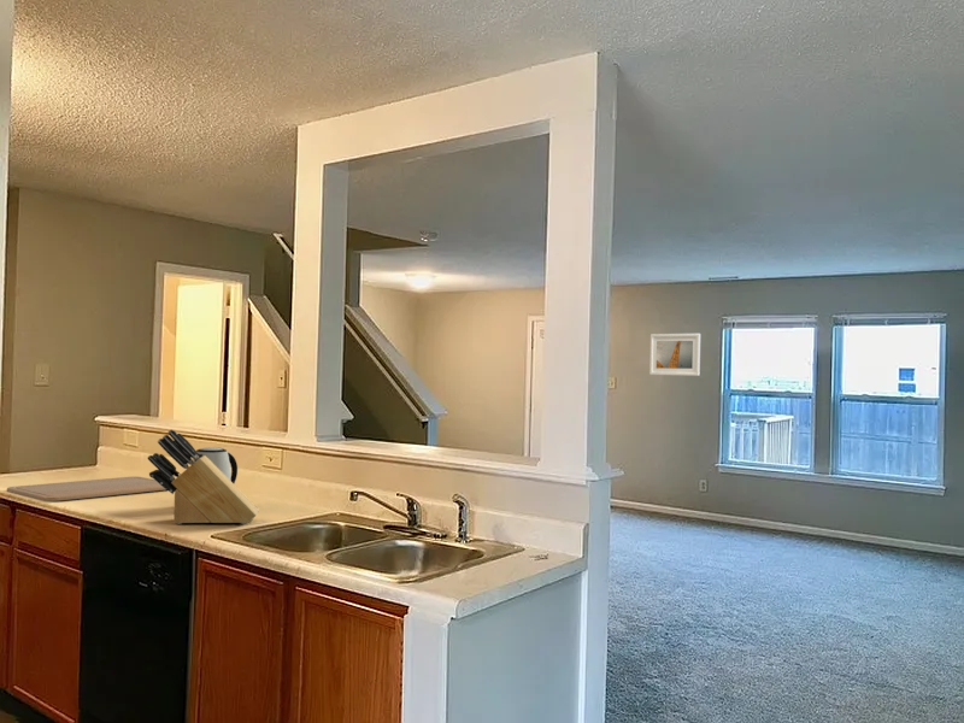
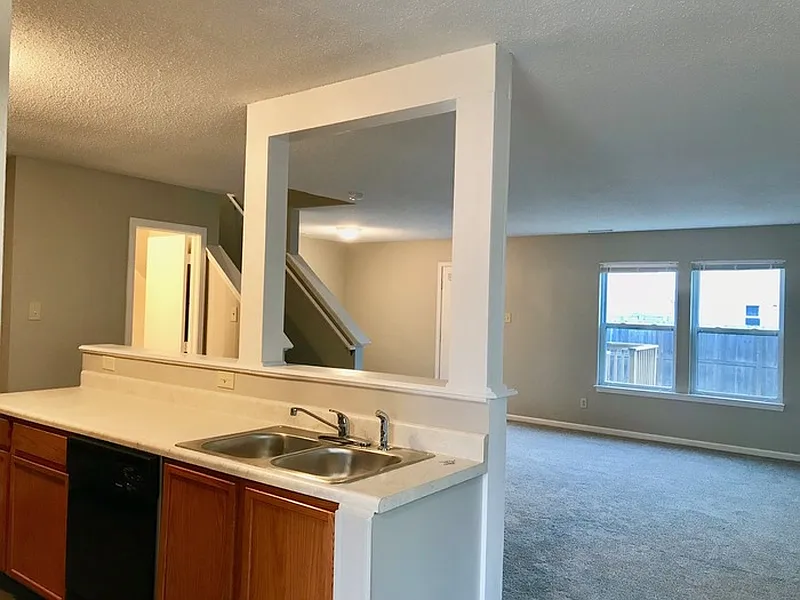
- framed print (674, 354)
- chopping board (96, 487)
- kettle (221, 470)
- knife block (205, 475)
